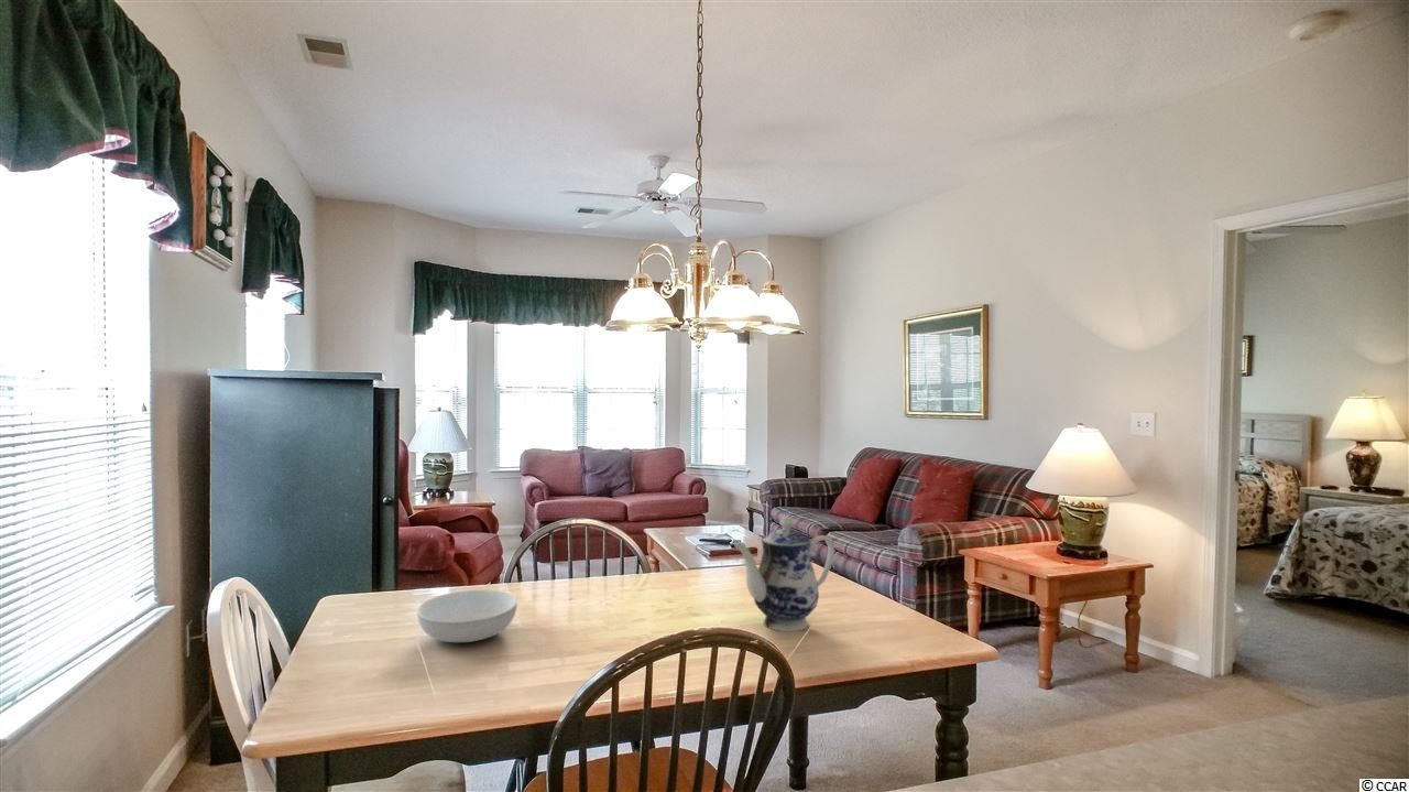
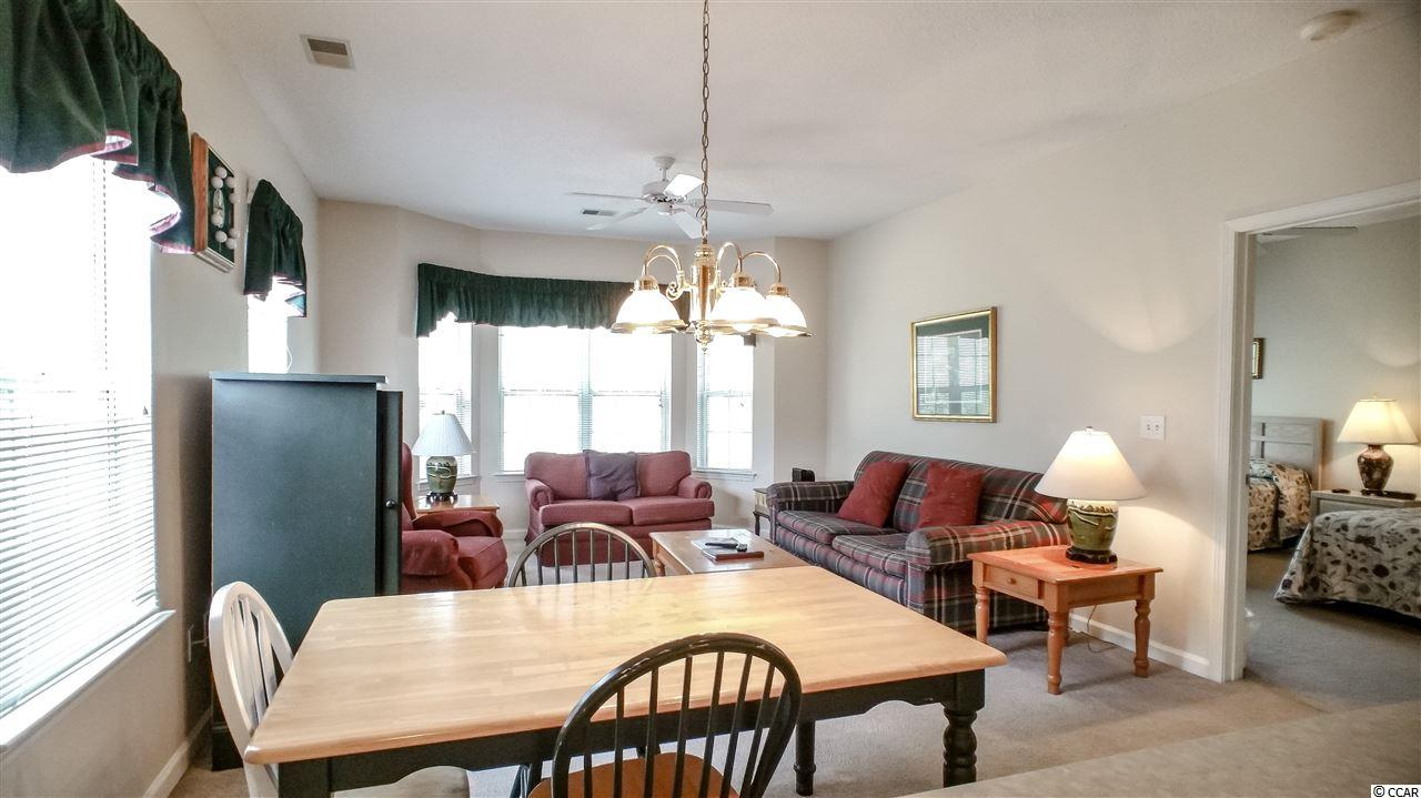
- serving bowl (468, 619)
- teapot (785, 569)
